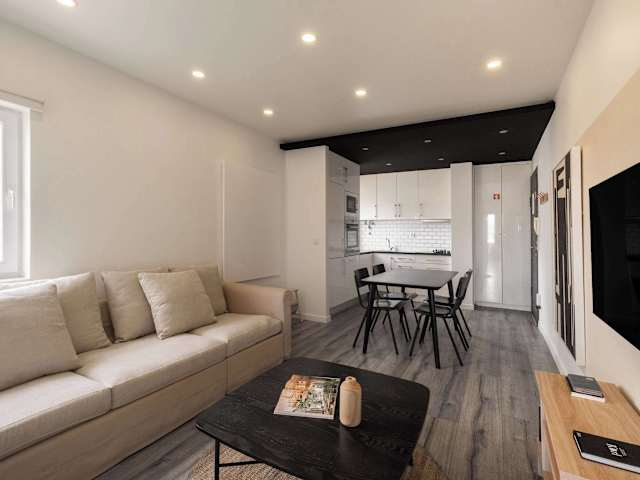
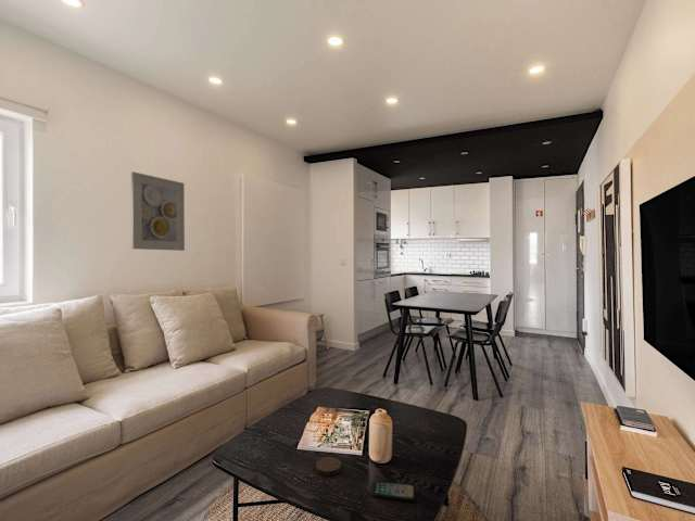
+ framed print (159, 213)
+ coaster (328, 466)
+ smartphone (392, 490)
